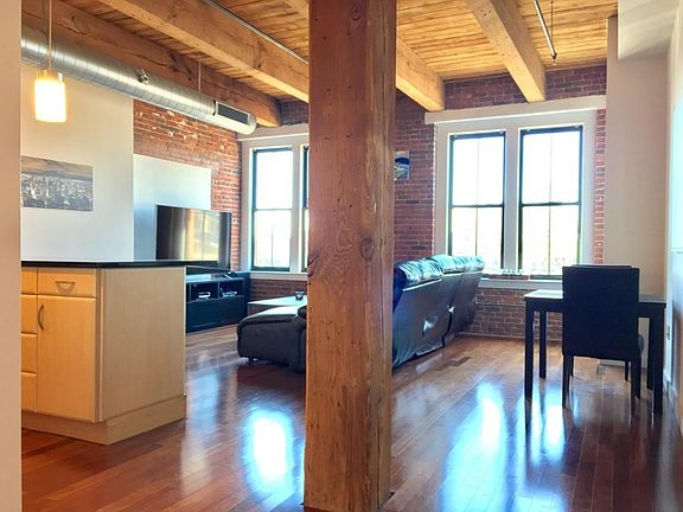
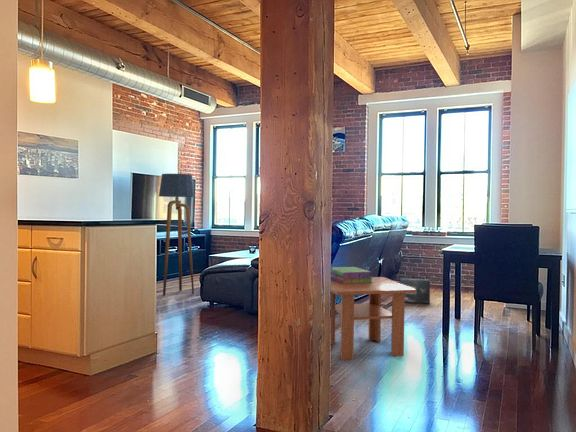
+ box (416, 290)
+ coffee table (361, 315)
+ floor lamp (178, 234)
+ stack of books (349, 274)
